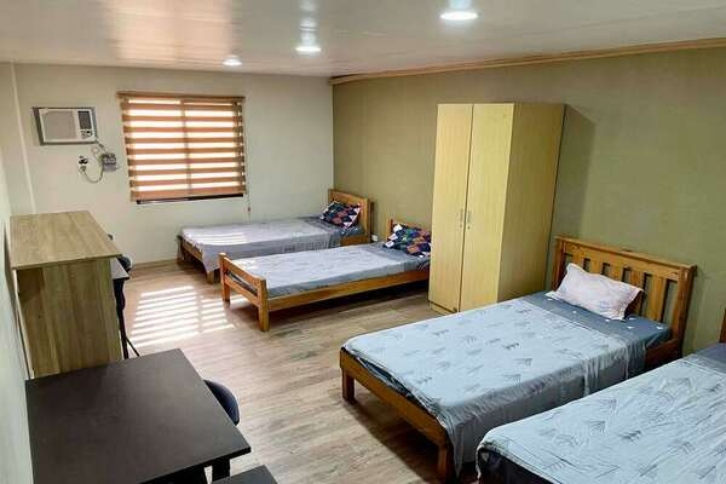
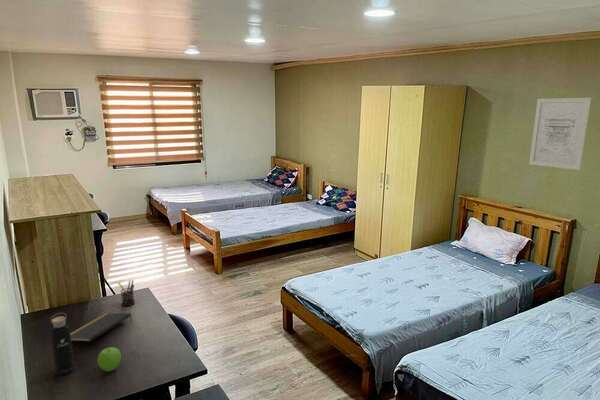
+ pen holder (128, 291)
+ notepad (97, 326)
+ fruit (109, 359)
+ wall art (558, 133)
+ water bottle (61, 342)
